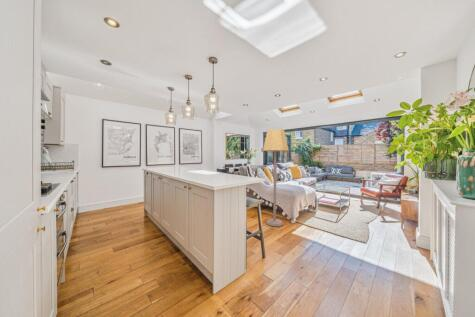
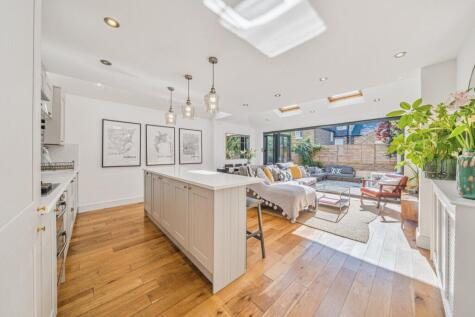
- lamp (275, 177)
